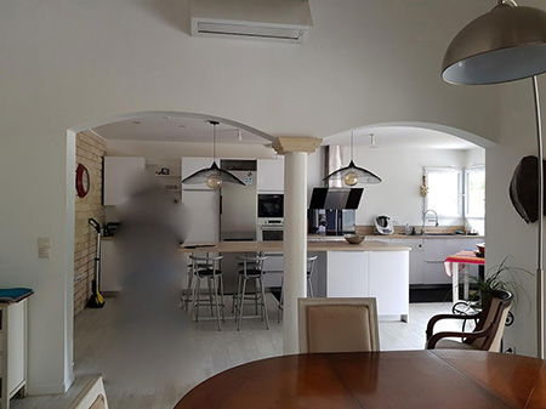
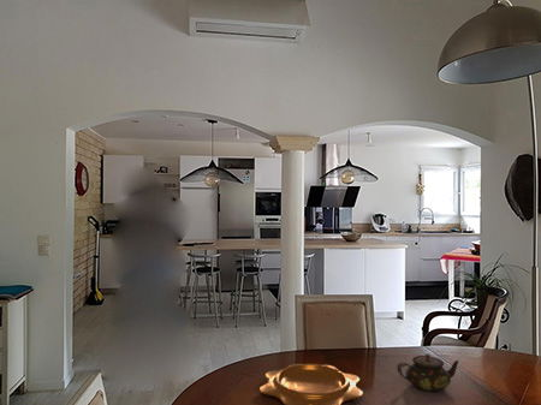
+ teapot (428, 369)
+ decorative bowl (310, 383)
